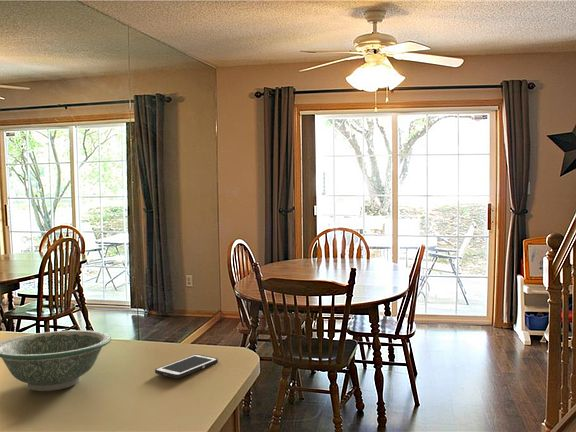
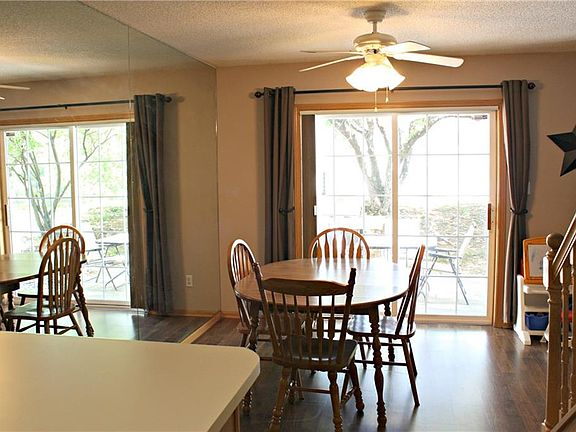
- cell phone (187, 365)
- bowl (53, 361)
